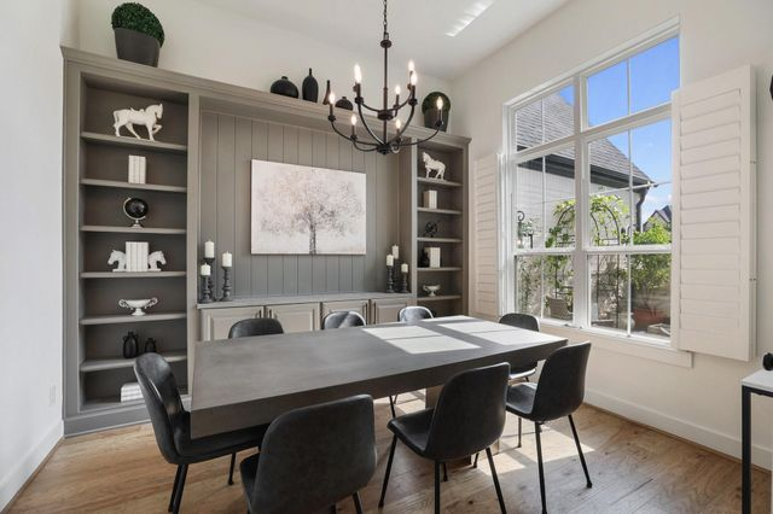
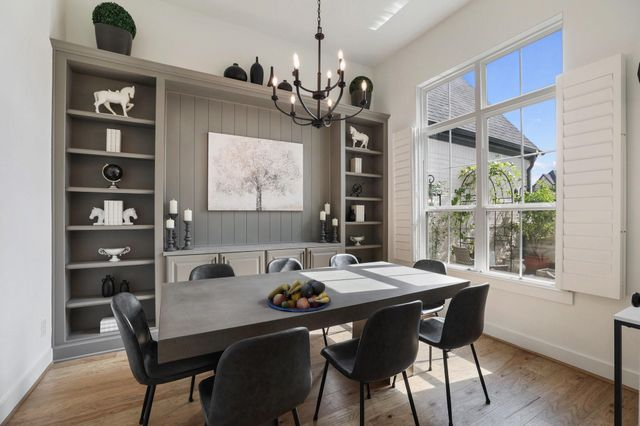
+ fruit bowl (299, 290)
